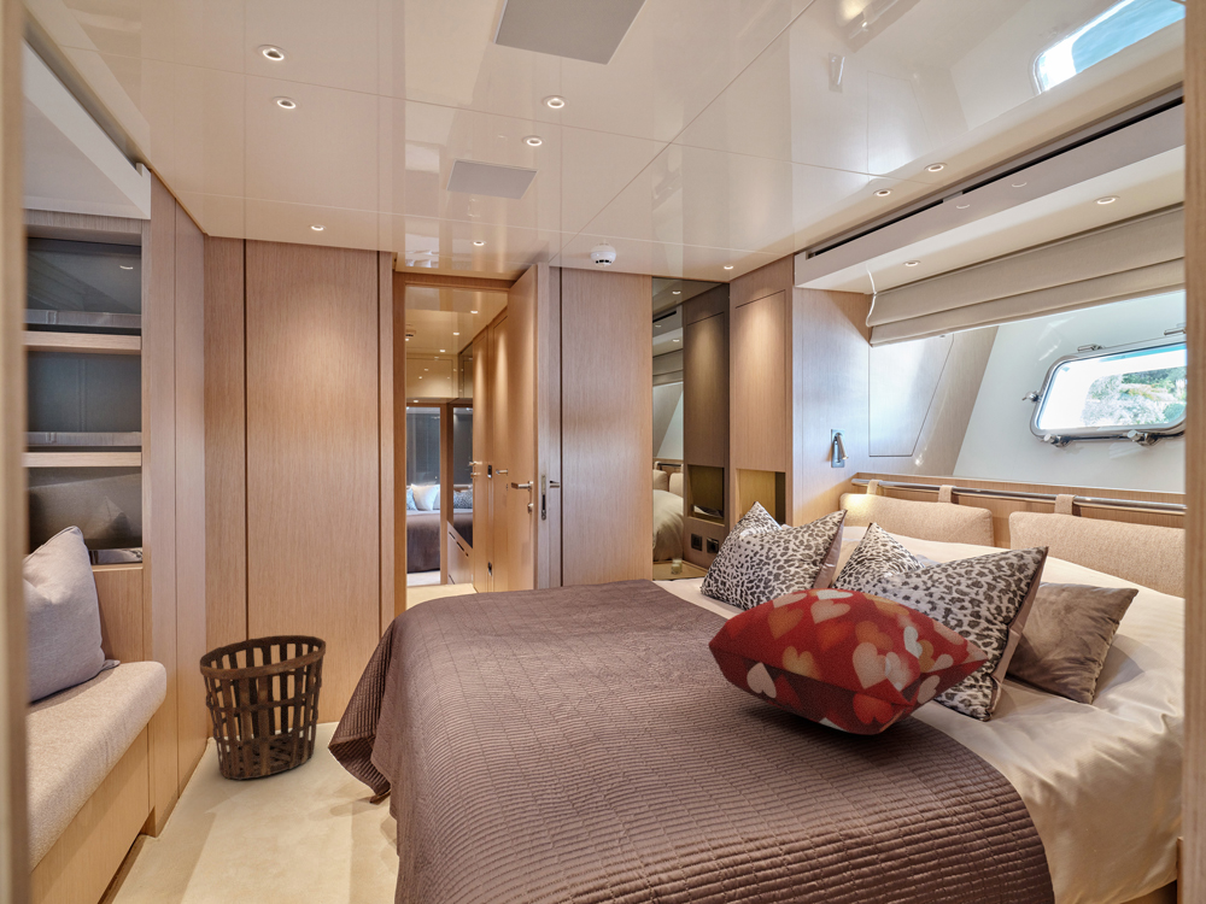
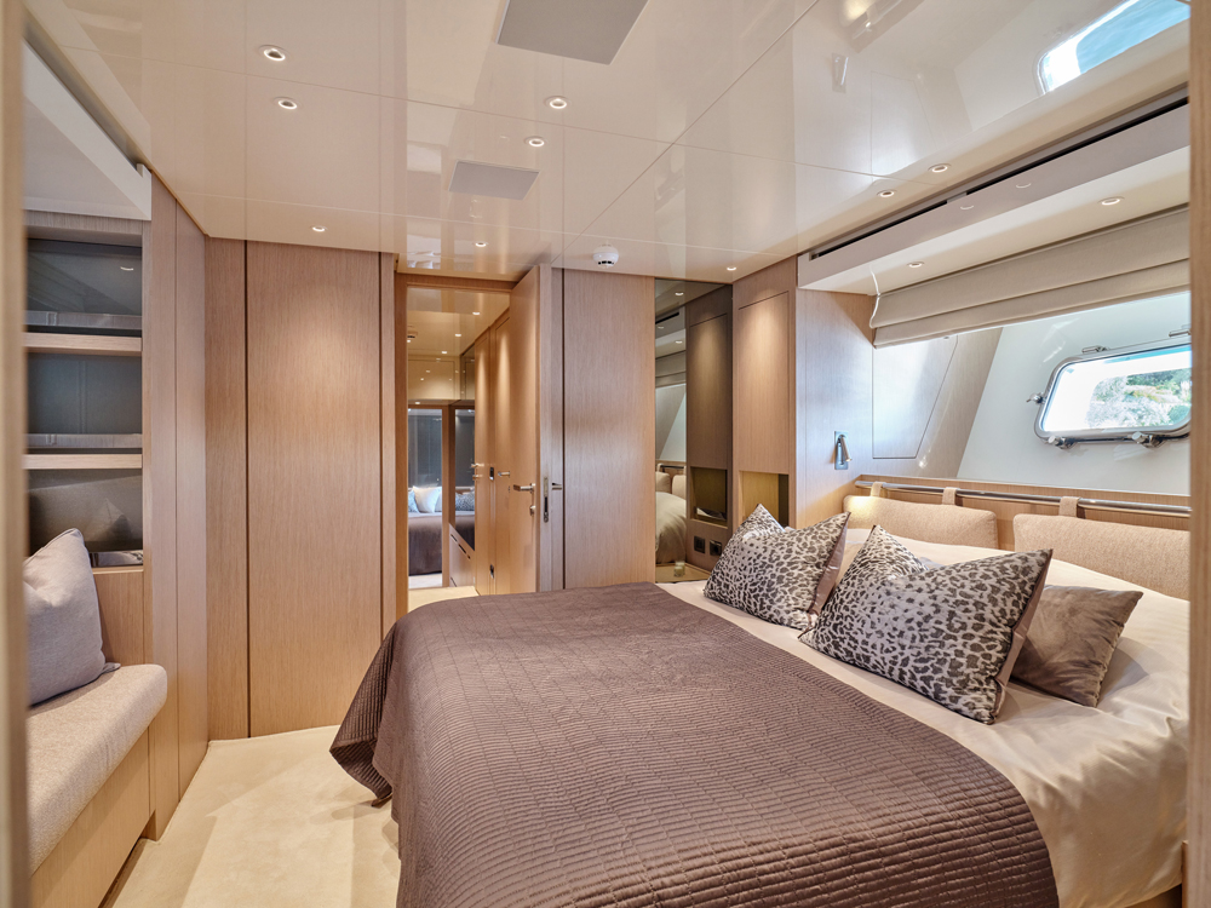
- decorative pillow (844, 652)
- basket (264, 704)
